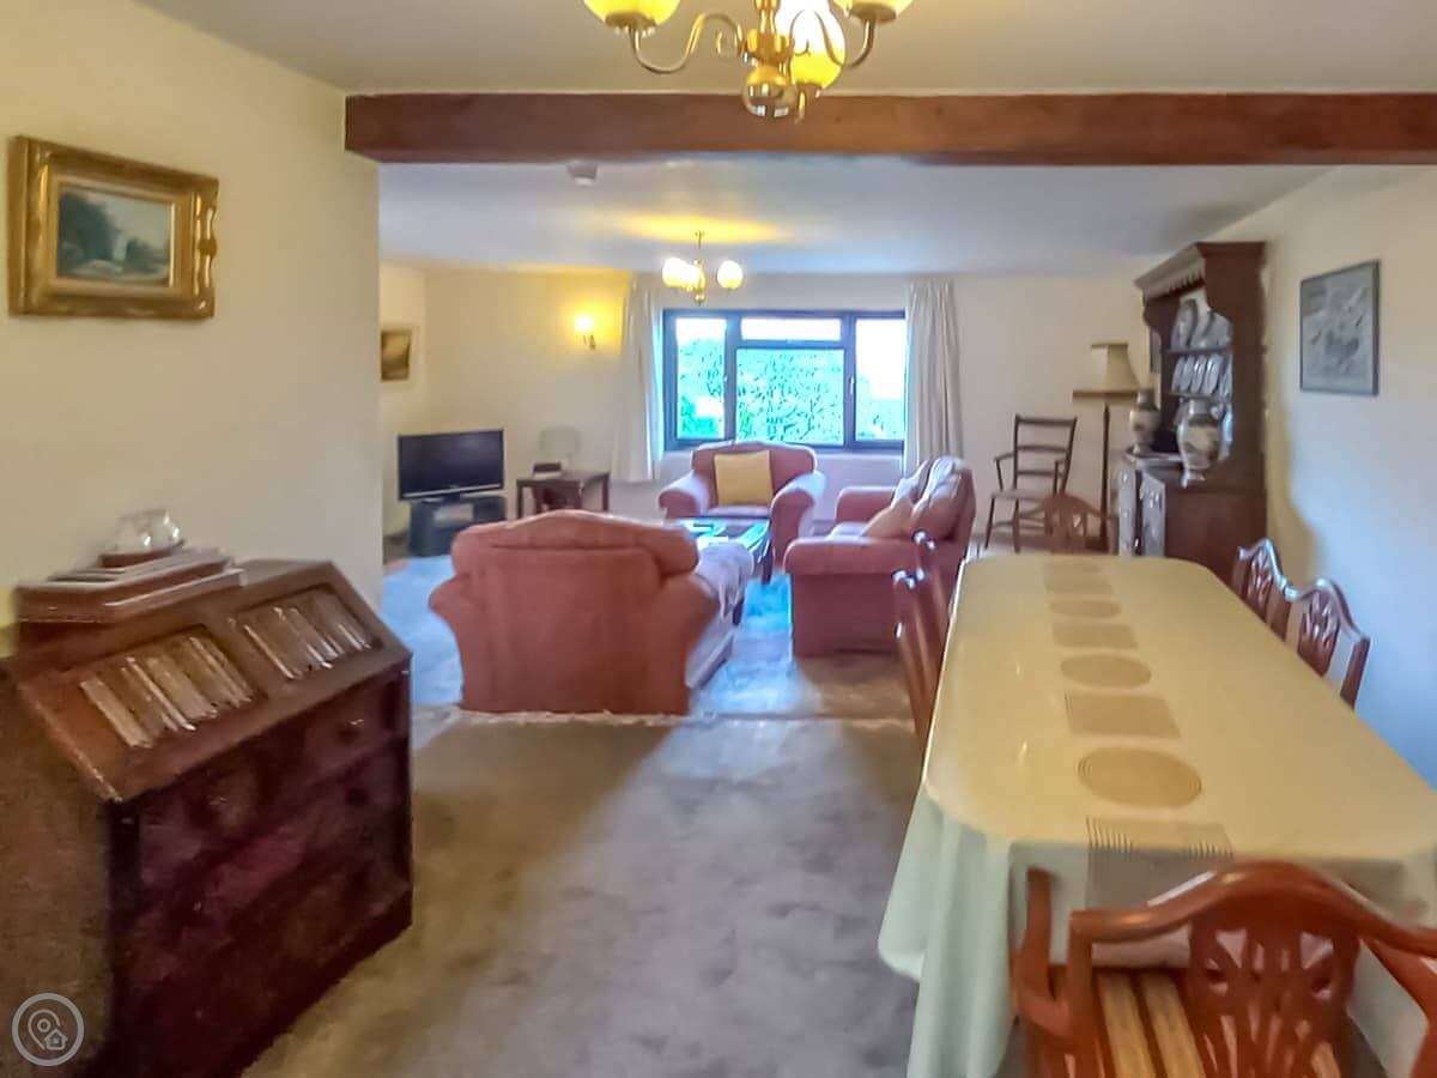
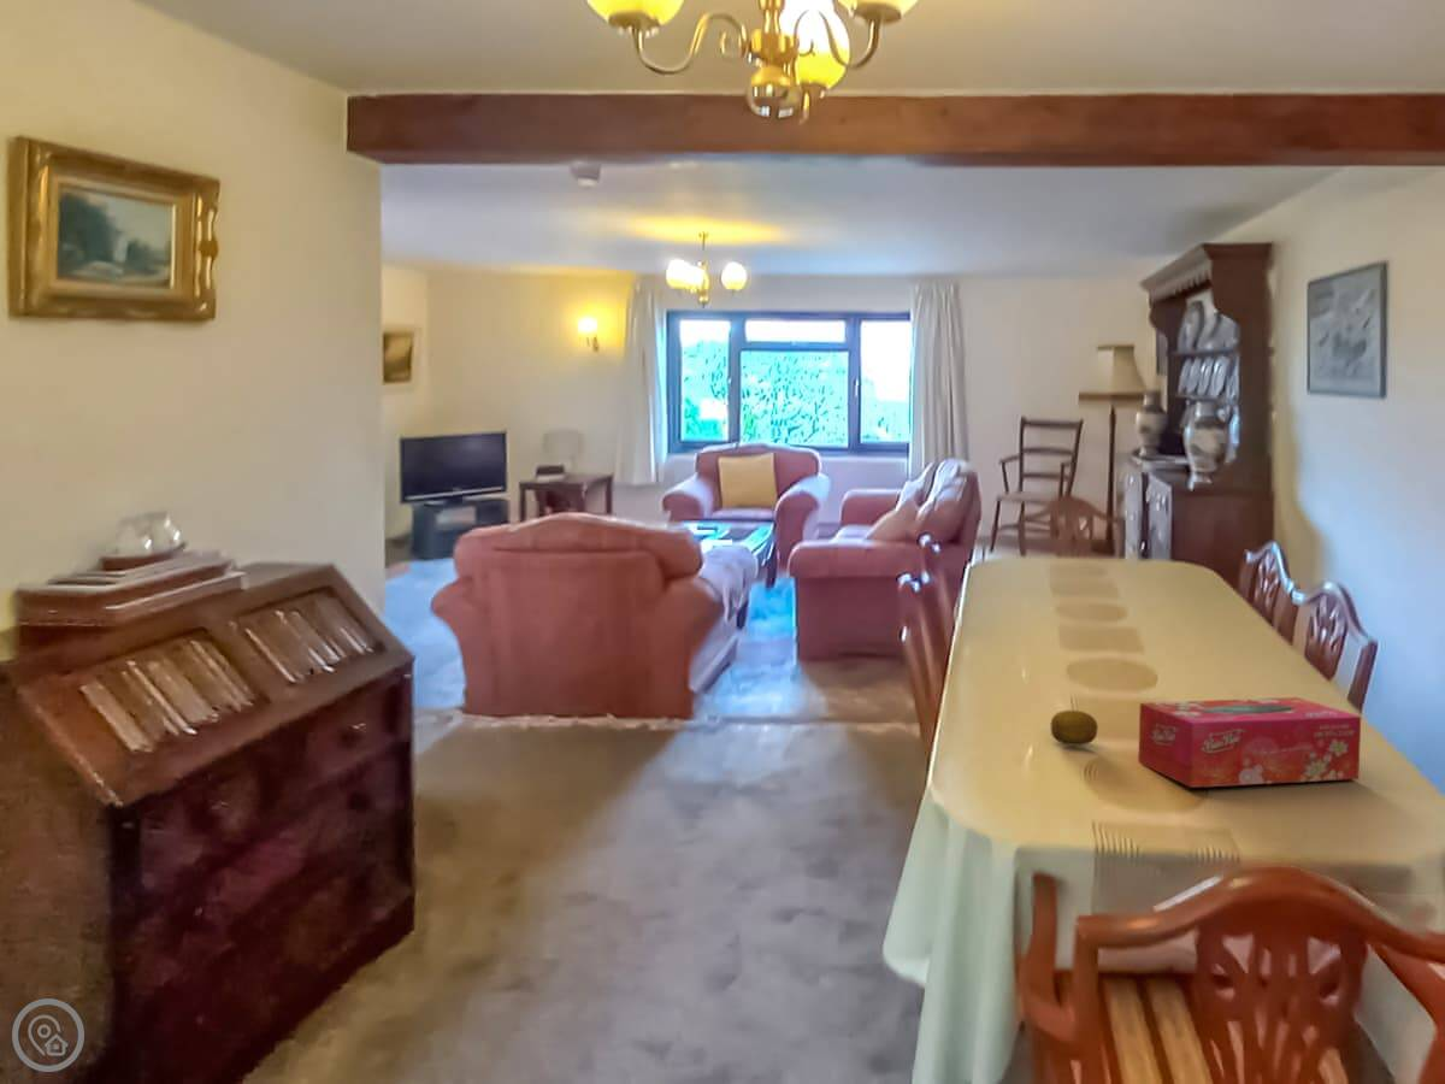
+ tissue box (1246, 740)
+ fruit (1073, 727)
